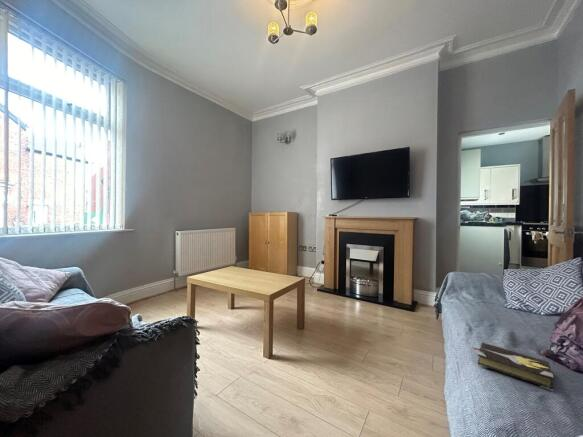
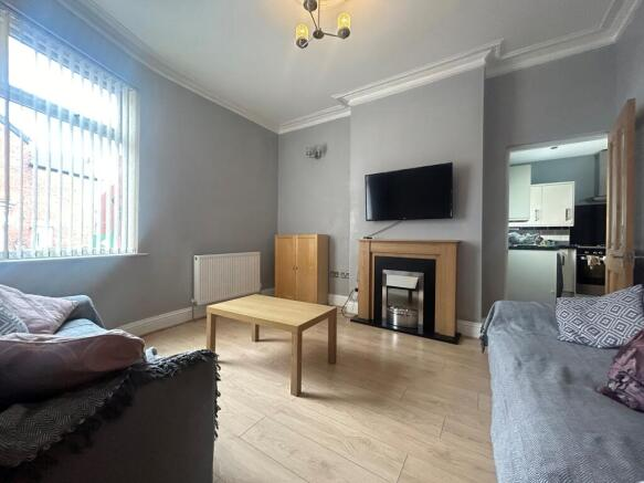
- hardback book (512, 362)
